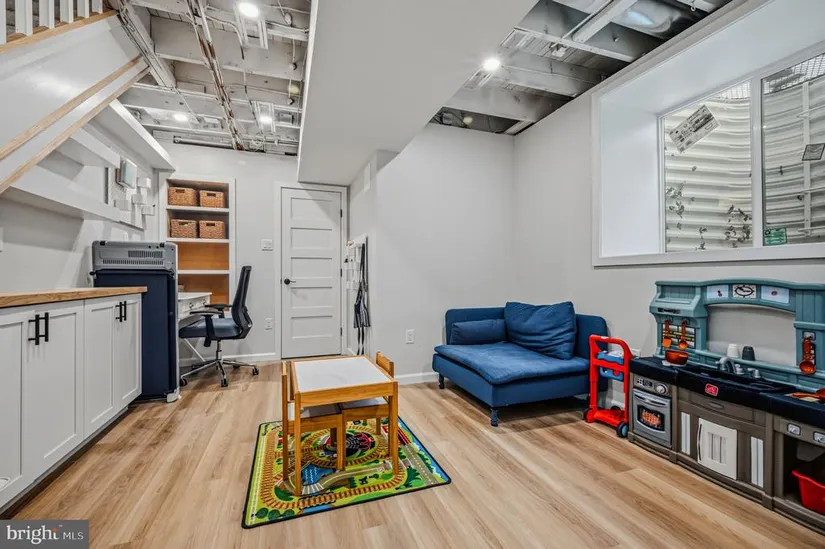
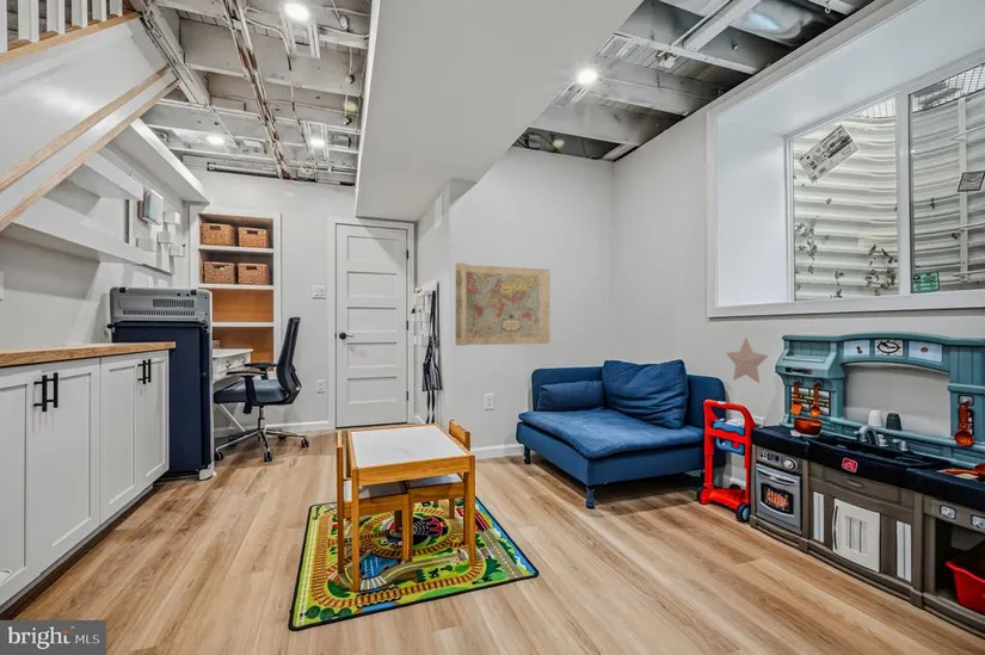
+ decorative star (745, 359)
+ map (505, 305)
